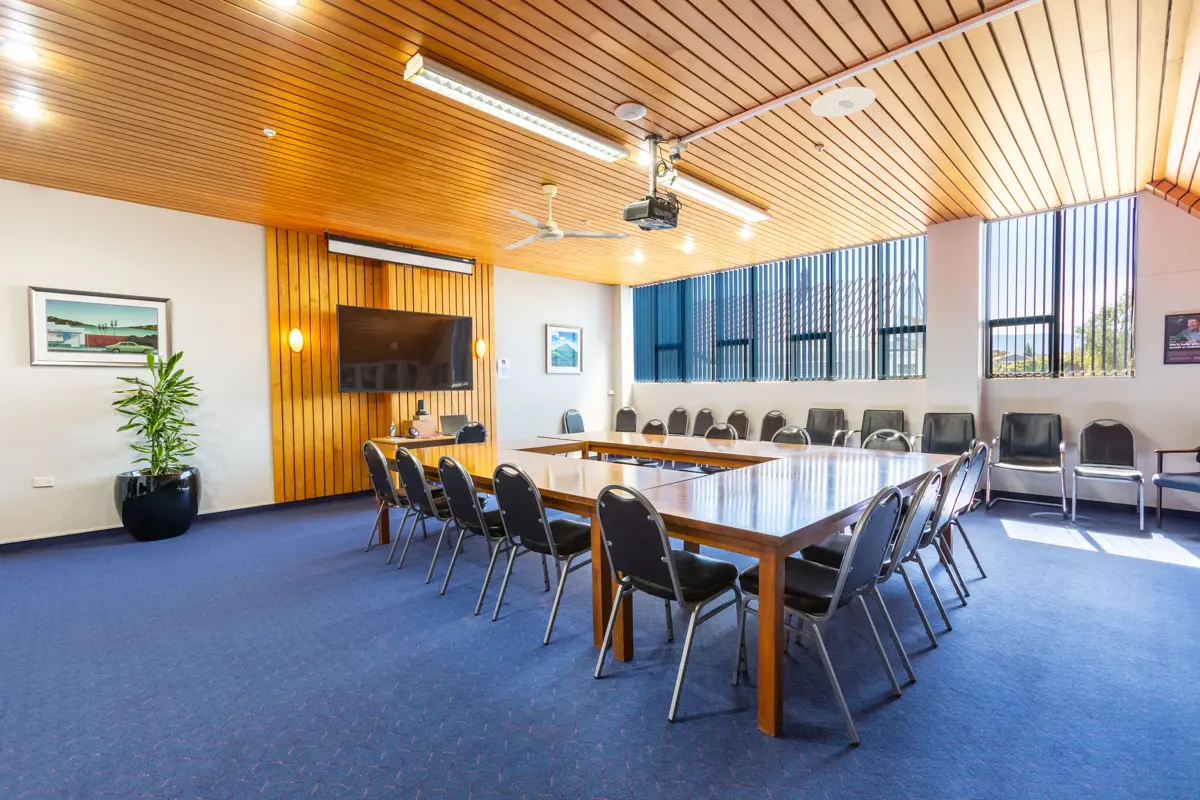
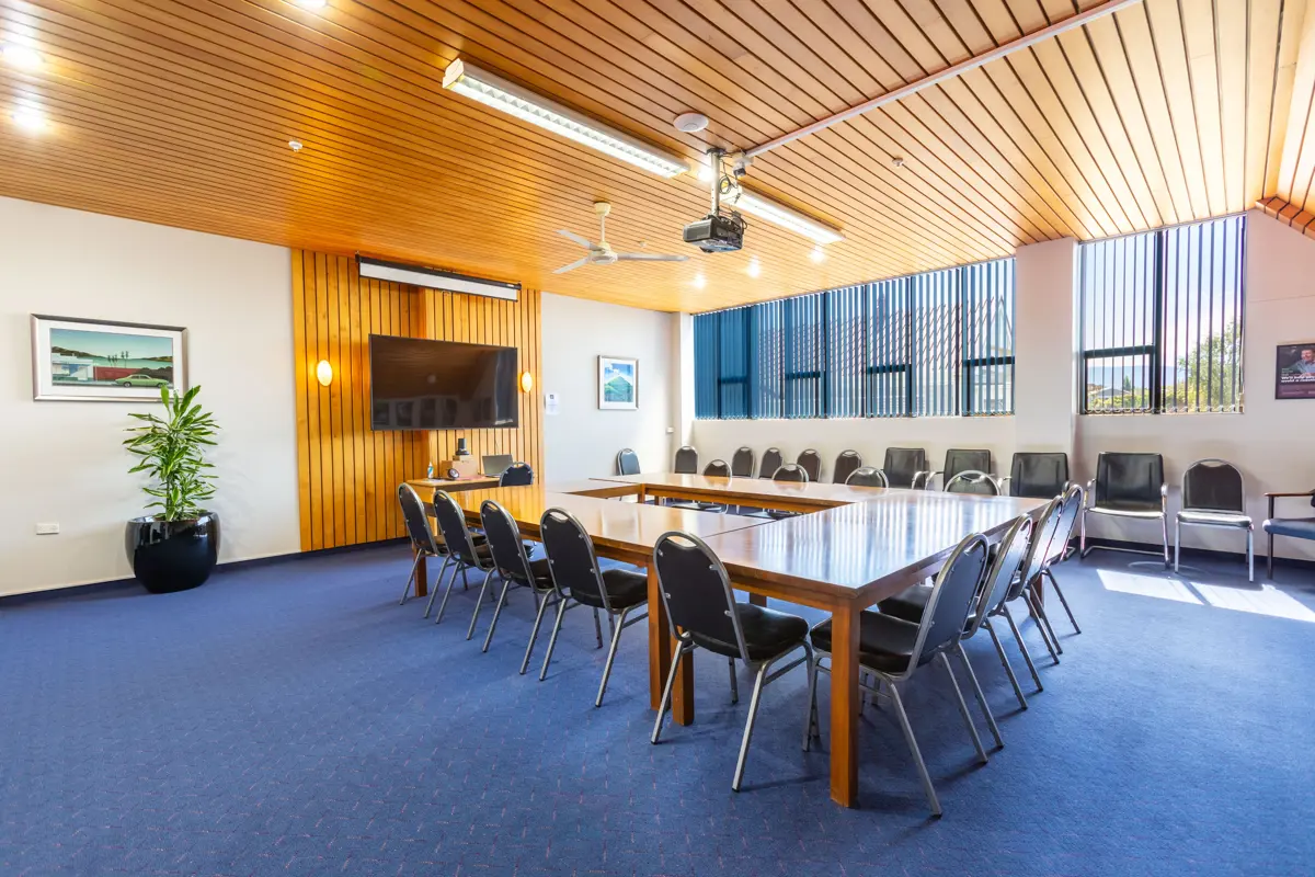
- recessed light (842, 100)
